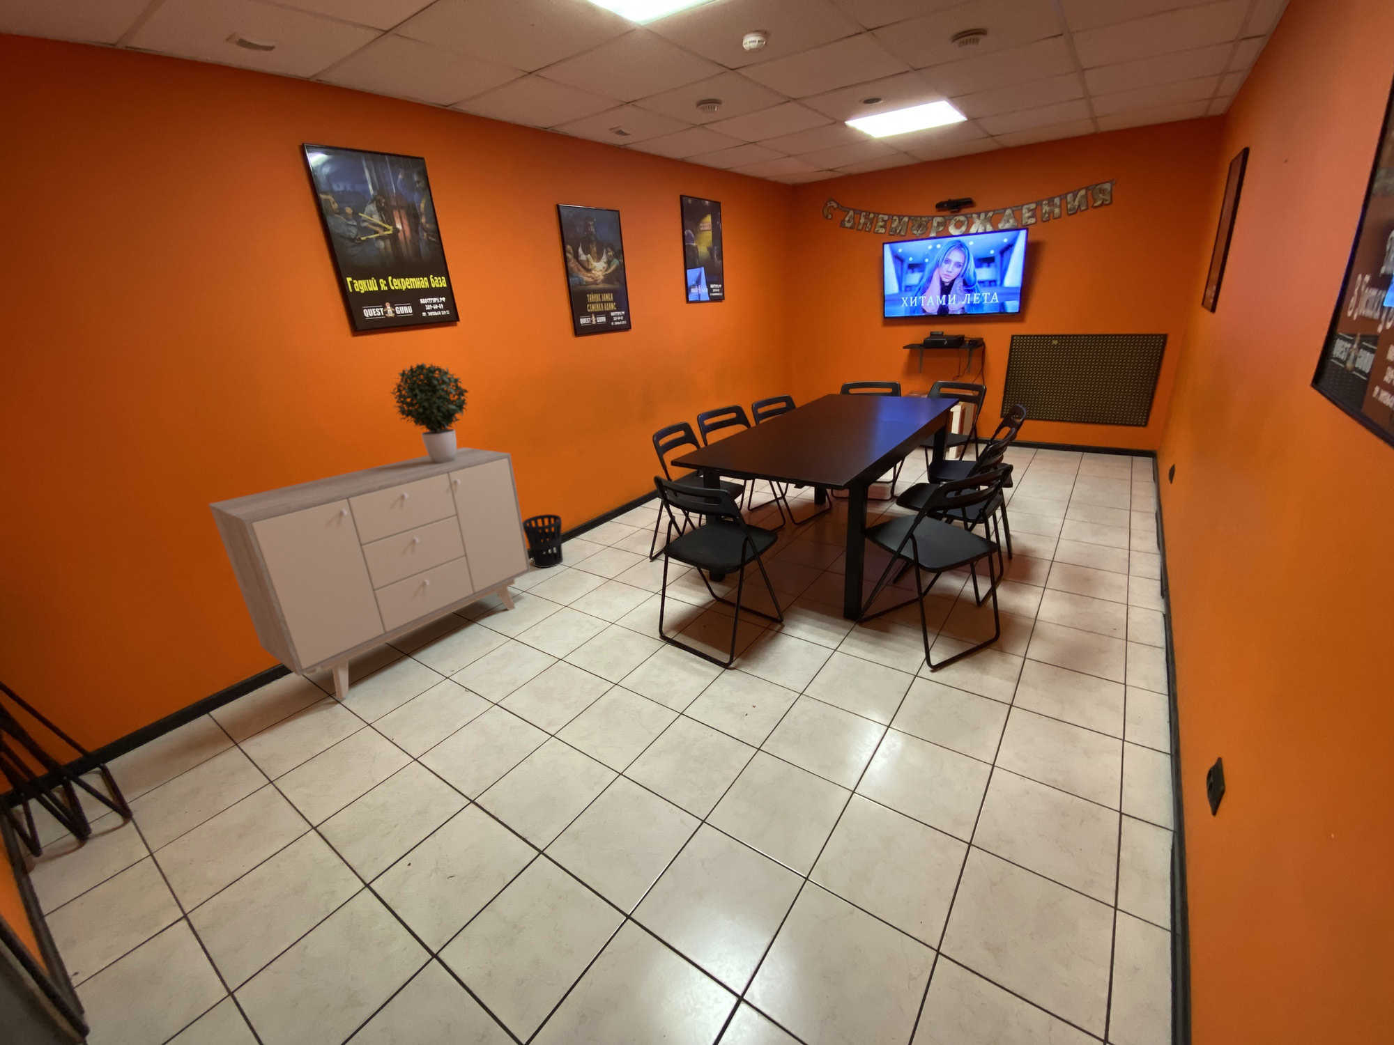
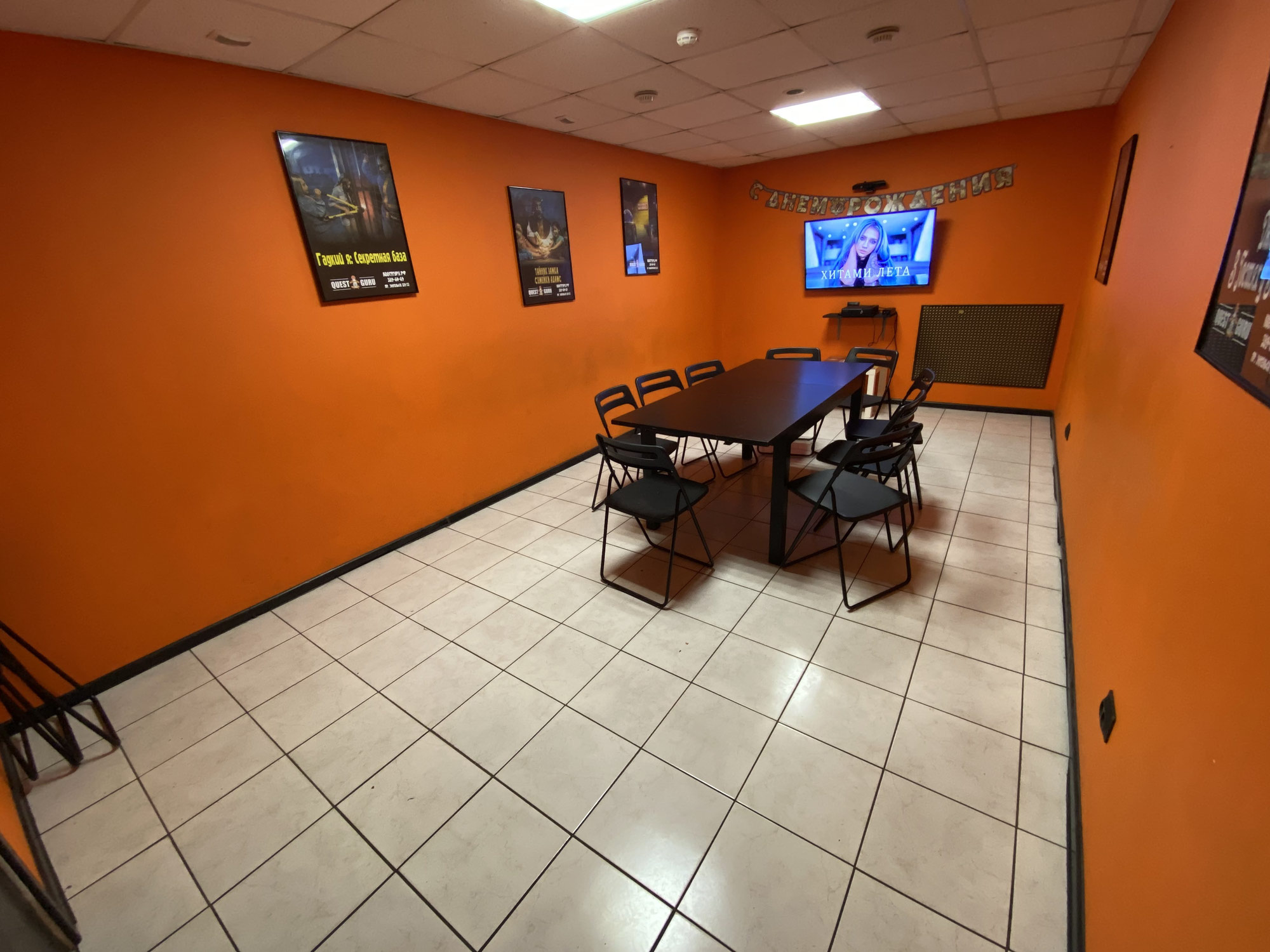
- potted plant (434, 413)
- wastebasket (546, 541)
- sideboard (400, 562)
